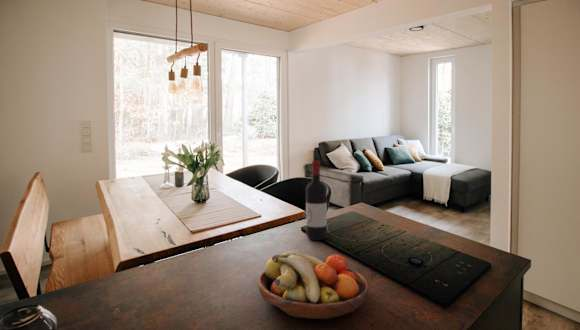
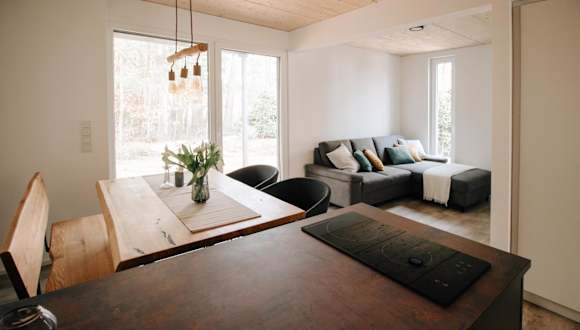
- wine bottle (316, 199)
- fruit bowl (312, 275)
